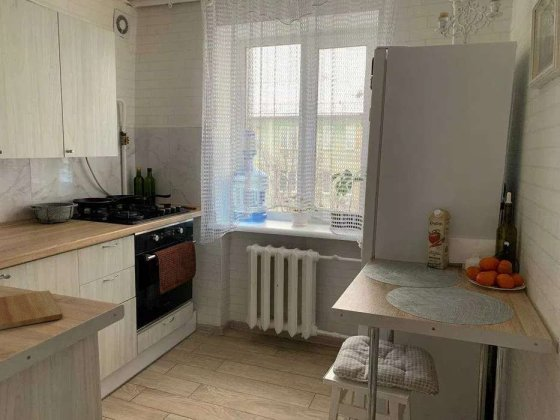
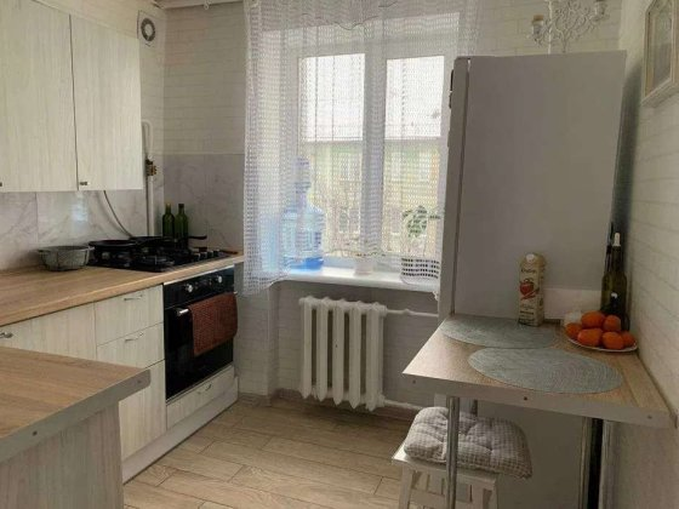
- cutting board (23, 308)
